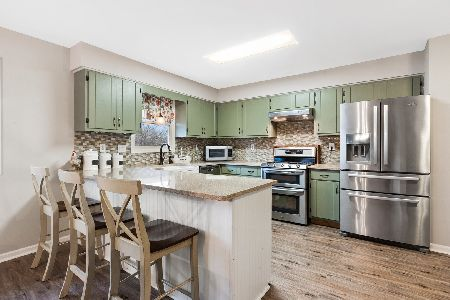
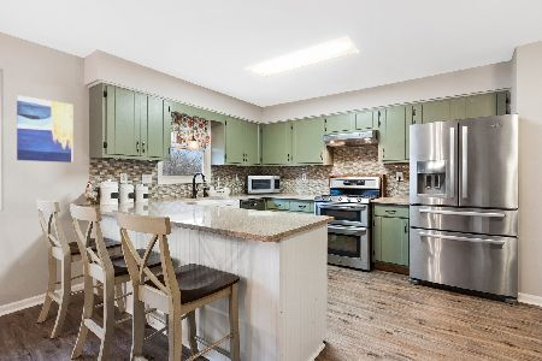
+ wall art (46, 130)
